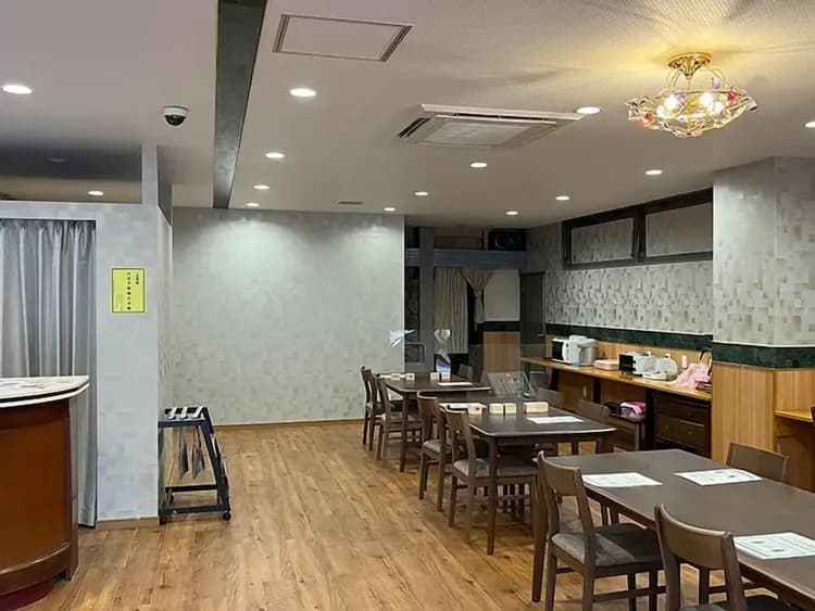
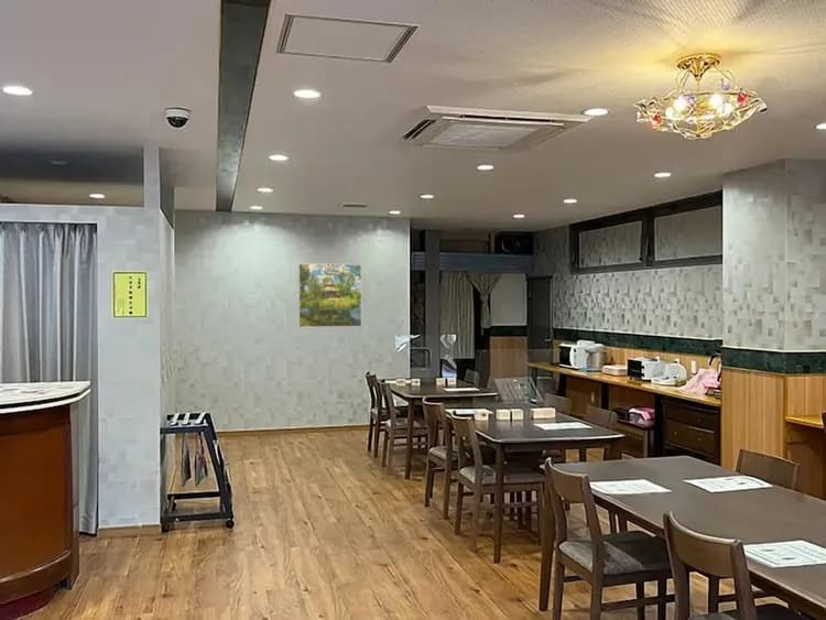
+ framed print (329, 295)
